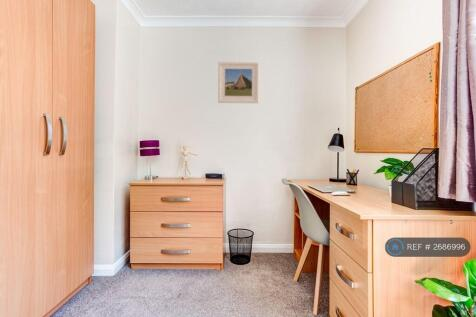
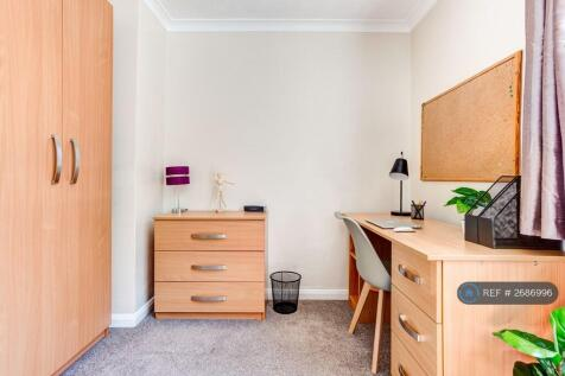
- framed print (238, 82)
